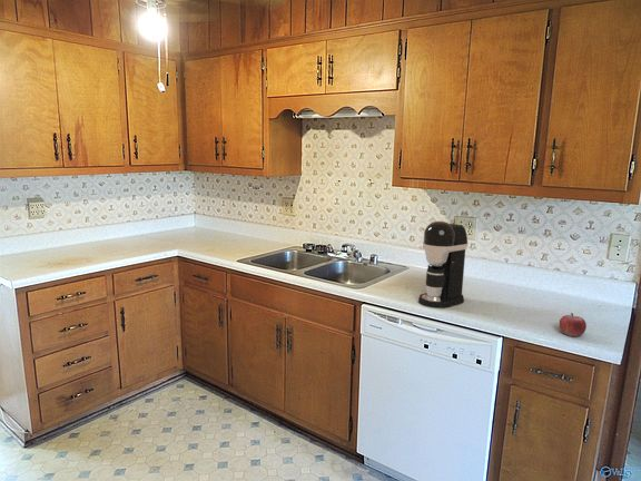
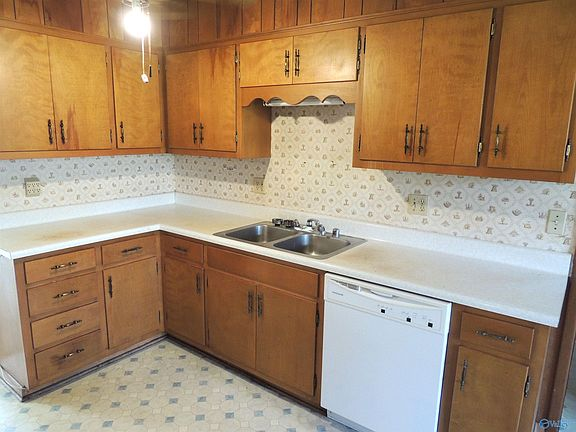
- fruit (572, 323)
- coffee maker (444, 262)
